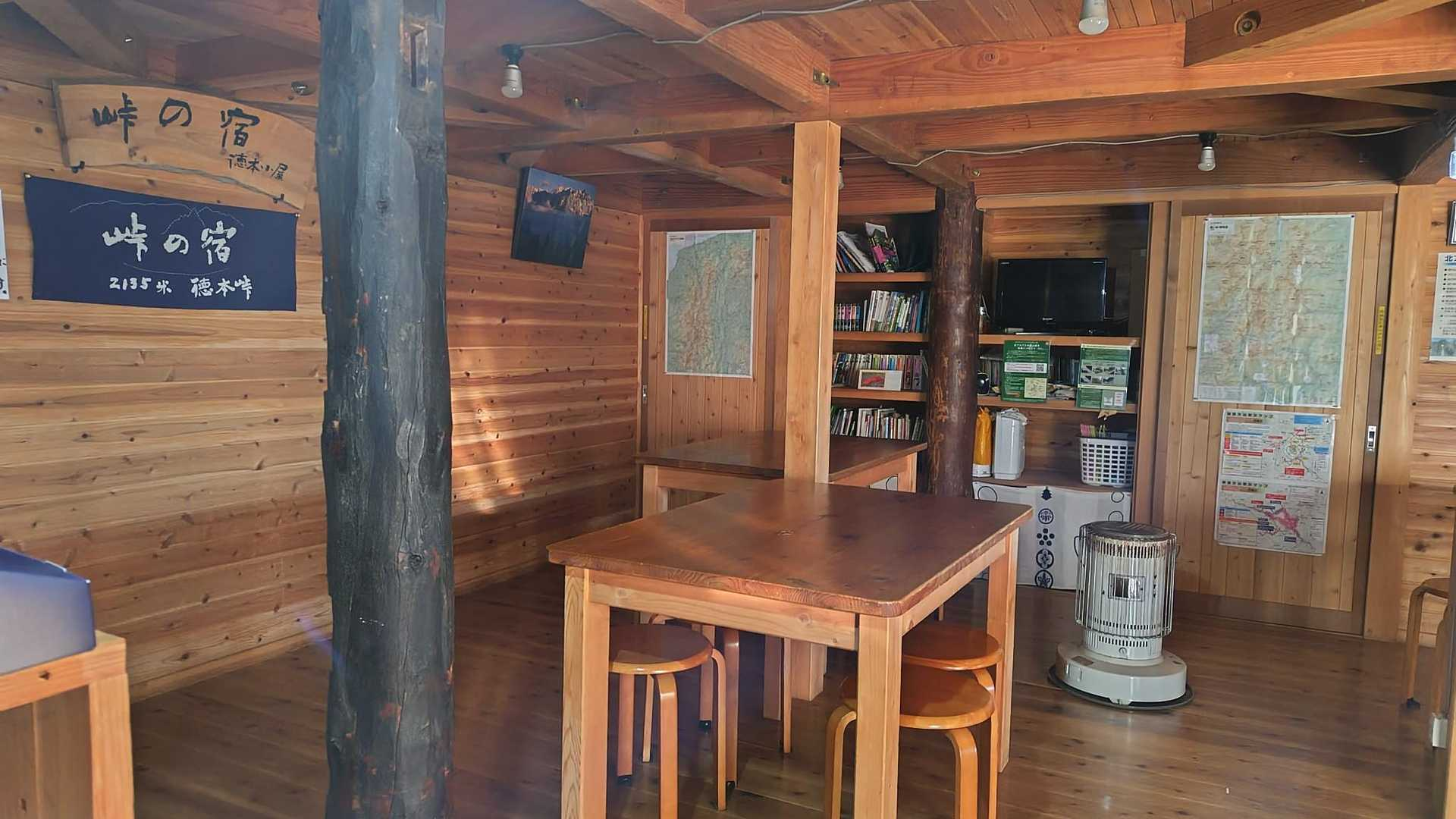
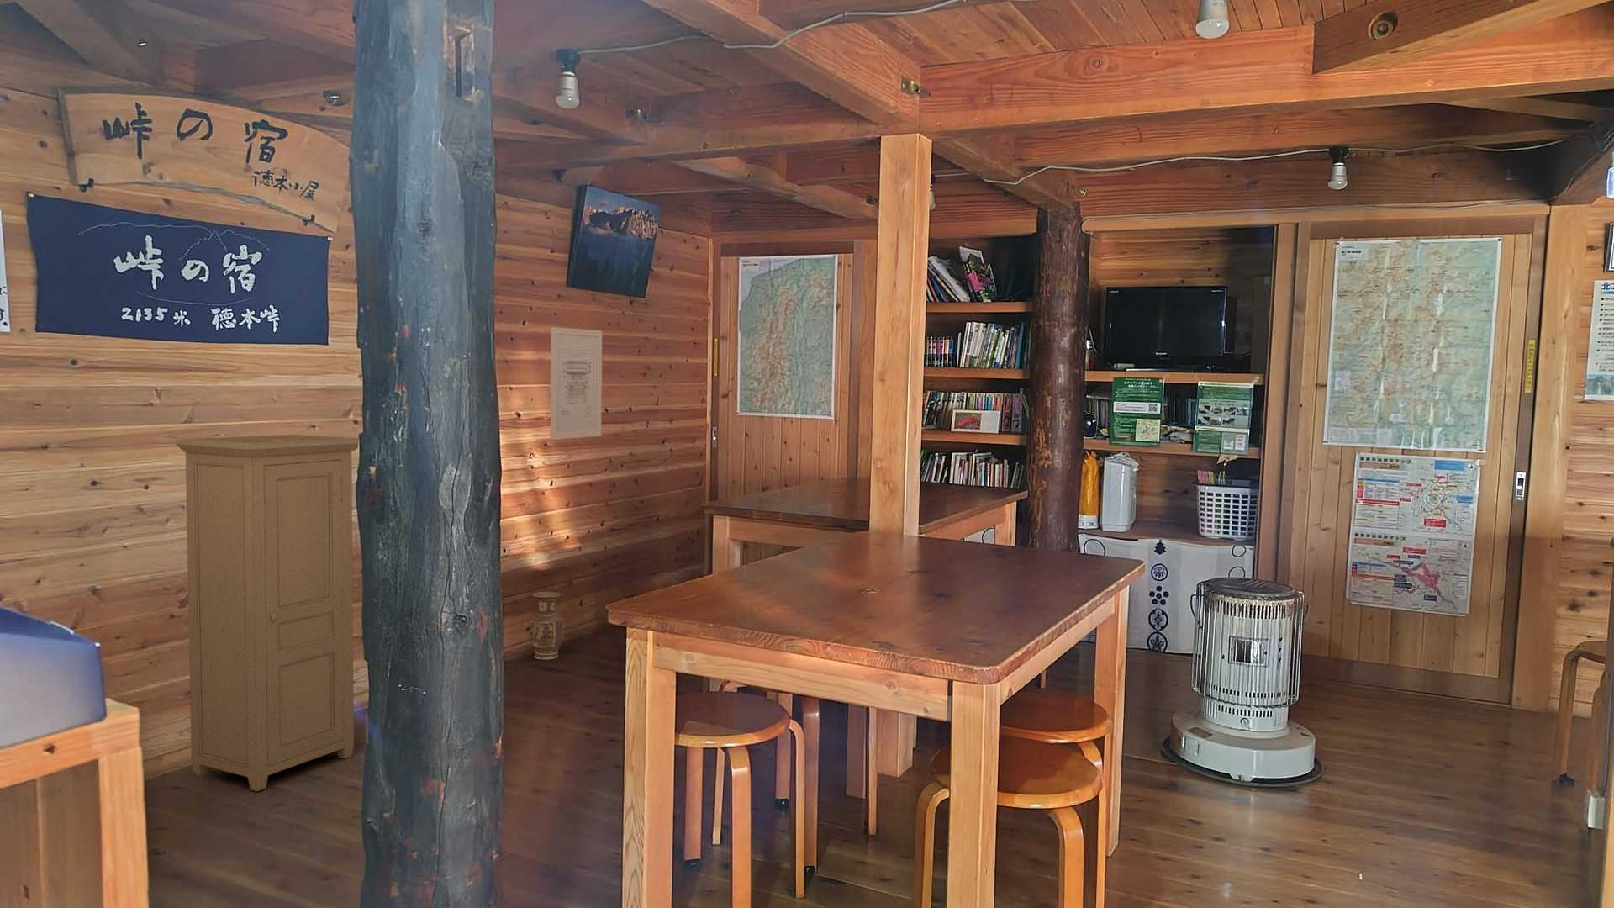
+ wall art (576, 384)
+ vase (546, 625)
+ armoire (276, 603)
